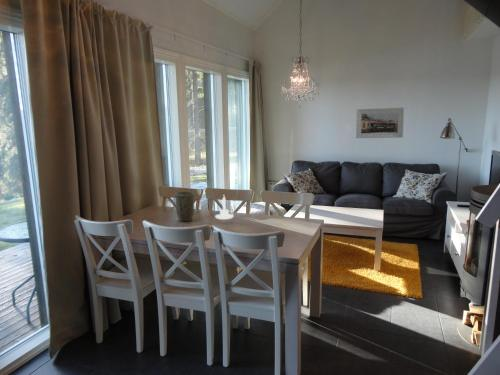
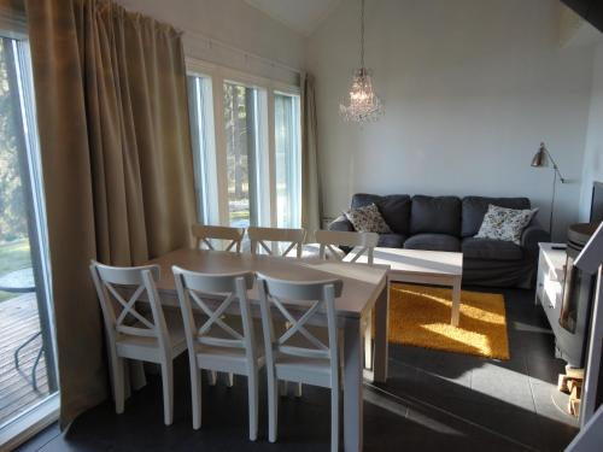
- candle holder (224, 206)
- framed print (379, 123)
- plant pot (184, 206)
